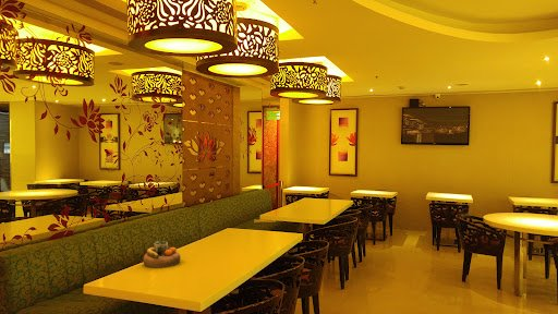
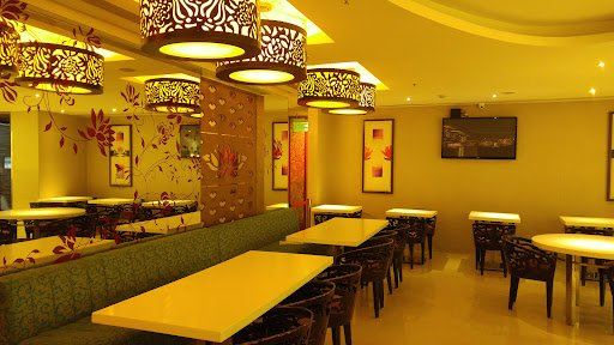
- decorative bowl (161, 252)
